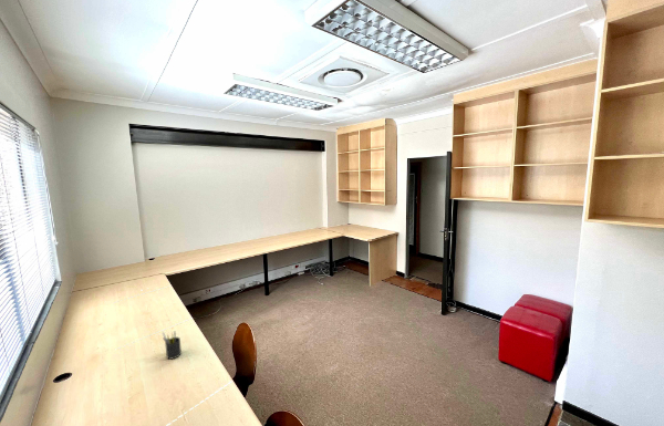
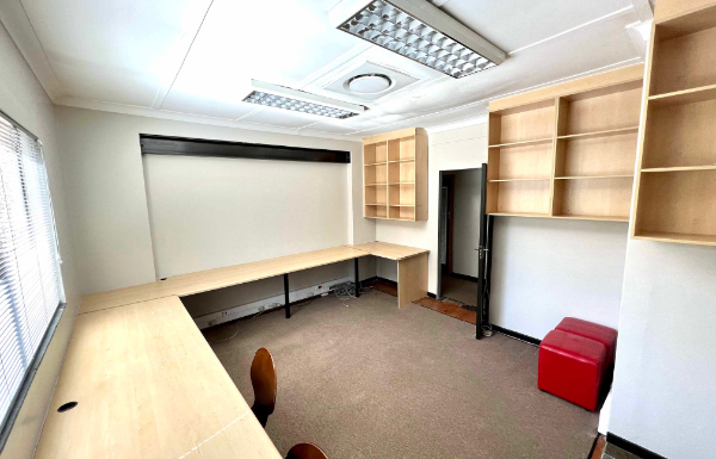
- pen holder (172, 343)
